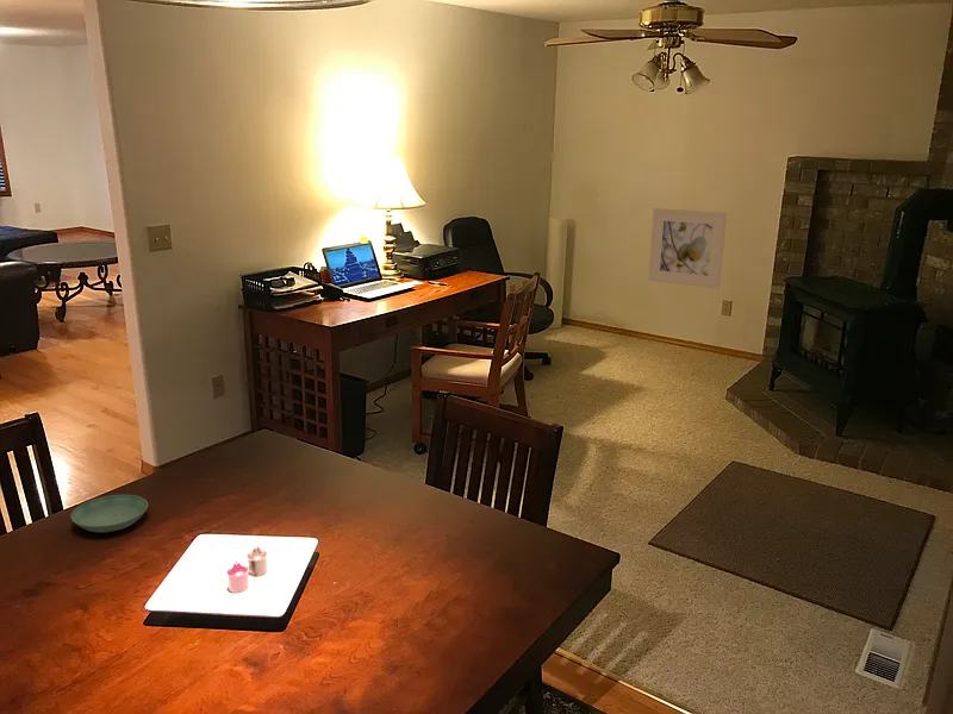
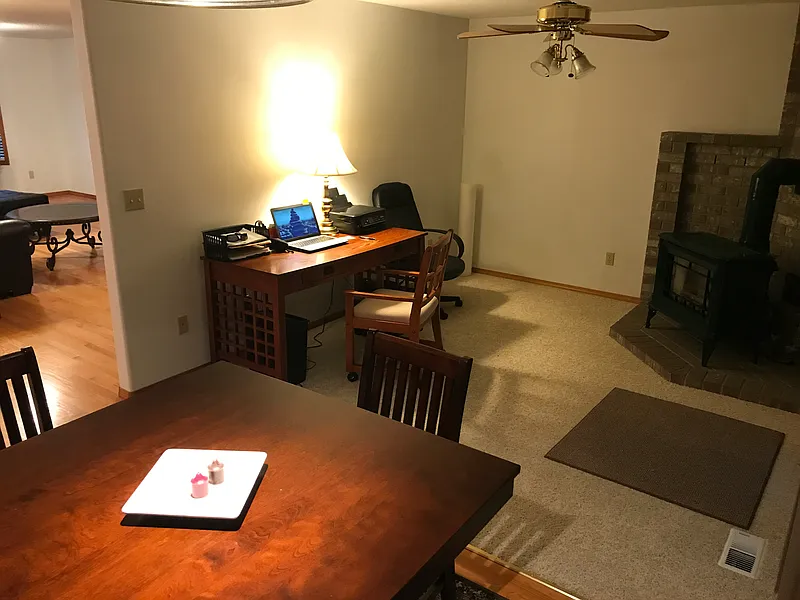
- saucer (110, 514)
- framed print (685, 248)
